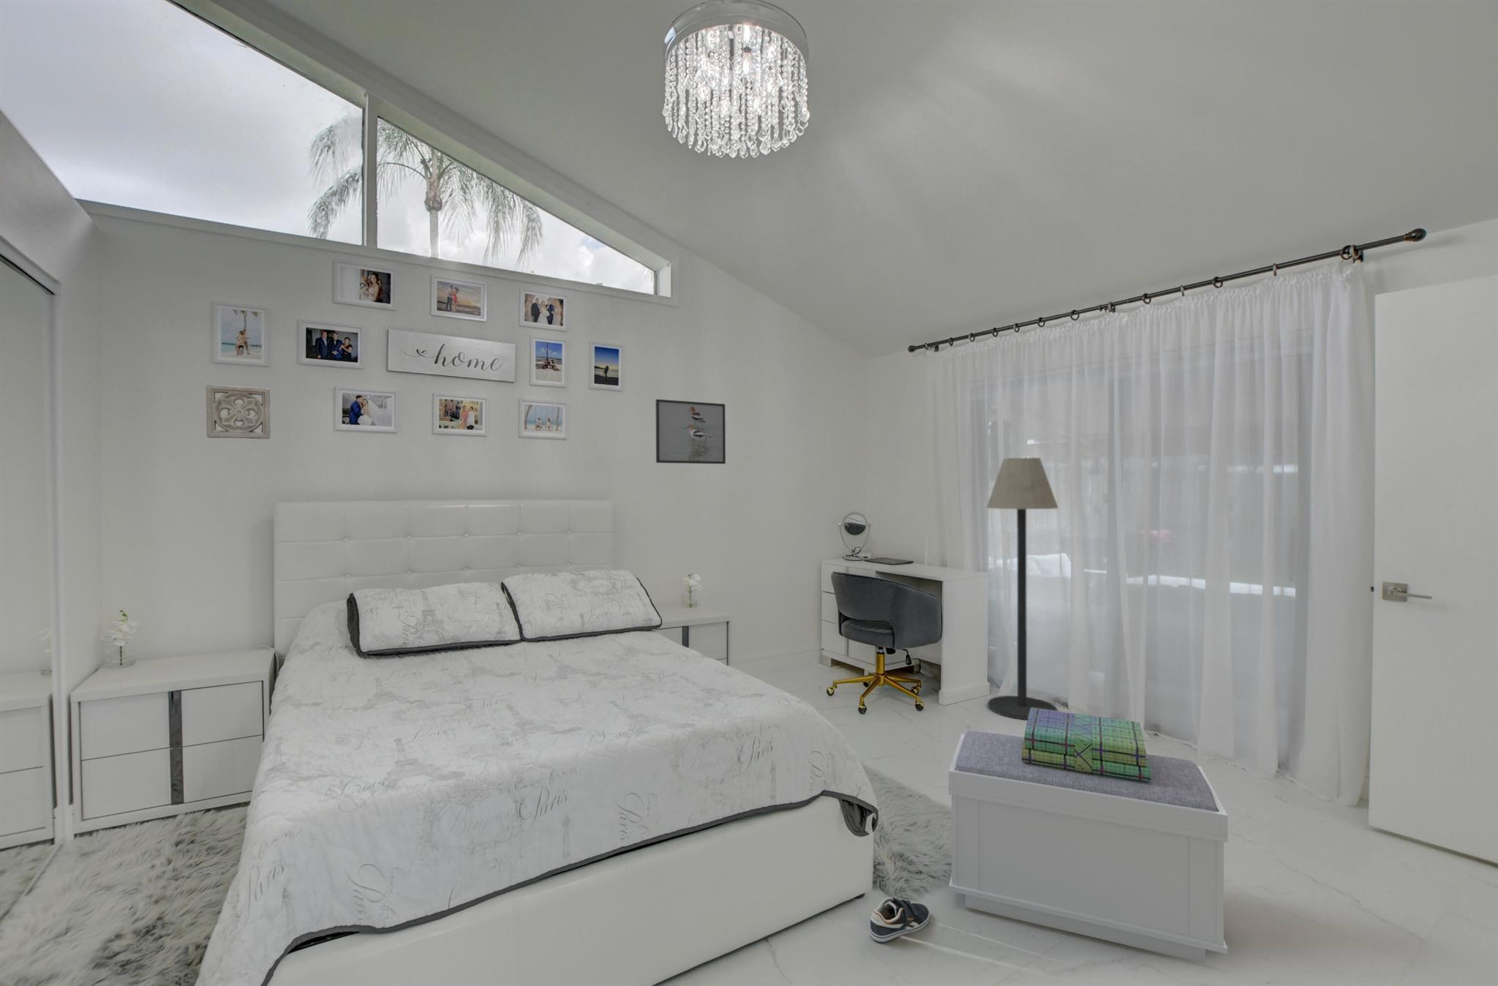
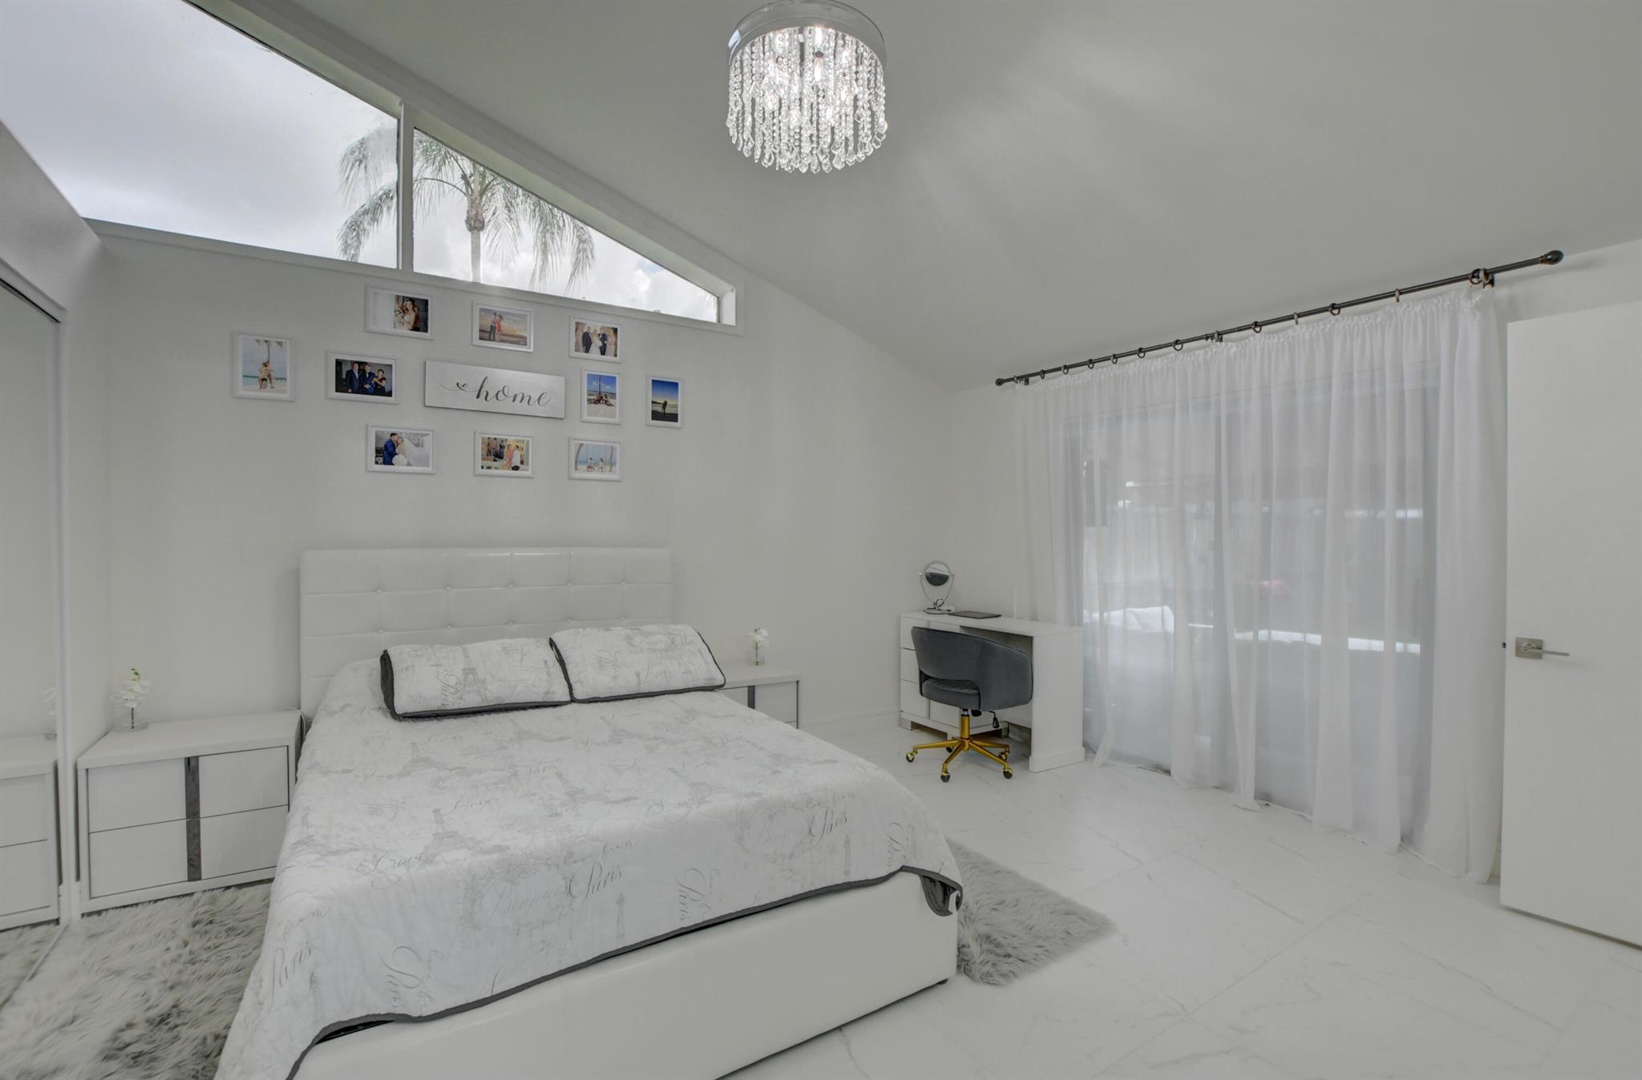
- wall ornament (238, 413)
- sneaker (901, 913)
- stack of books (1082, 741)
- floor lamp (1022, 583)
- bench (1076, 831)
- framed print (691, 432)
